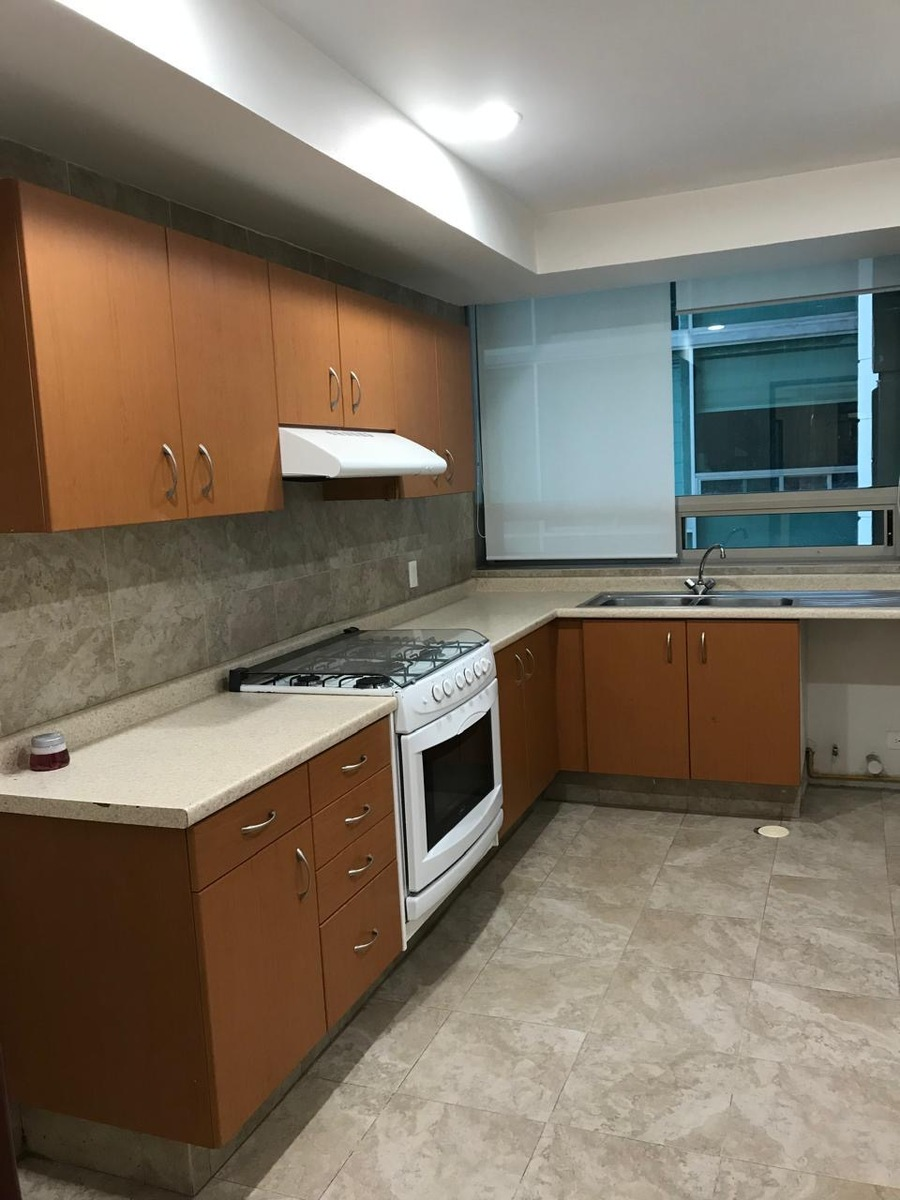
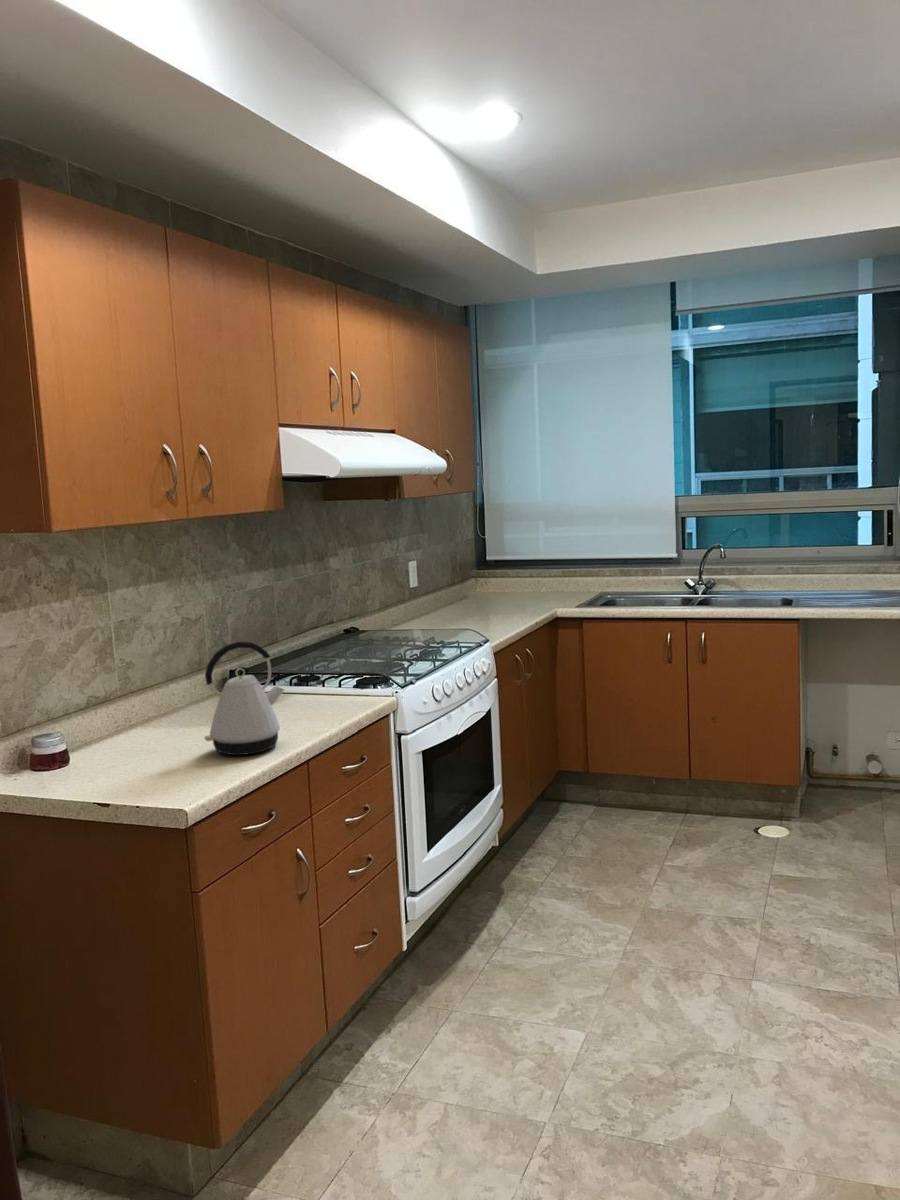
+ kettle (244, 695)
